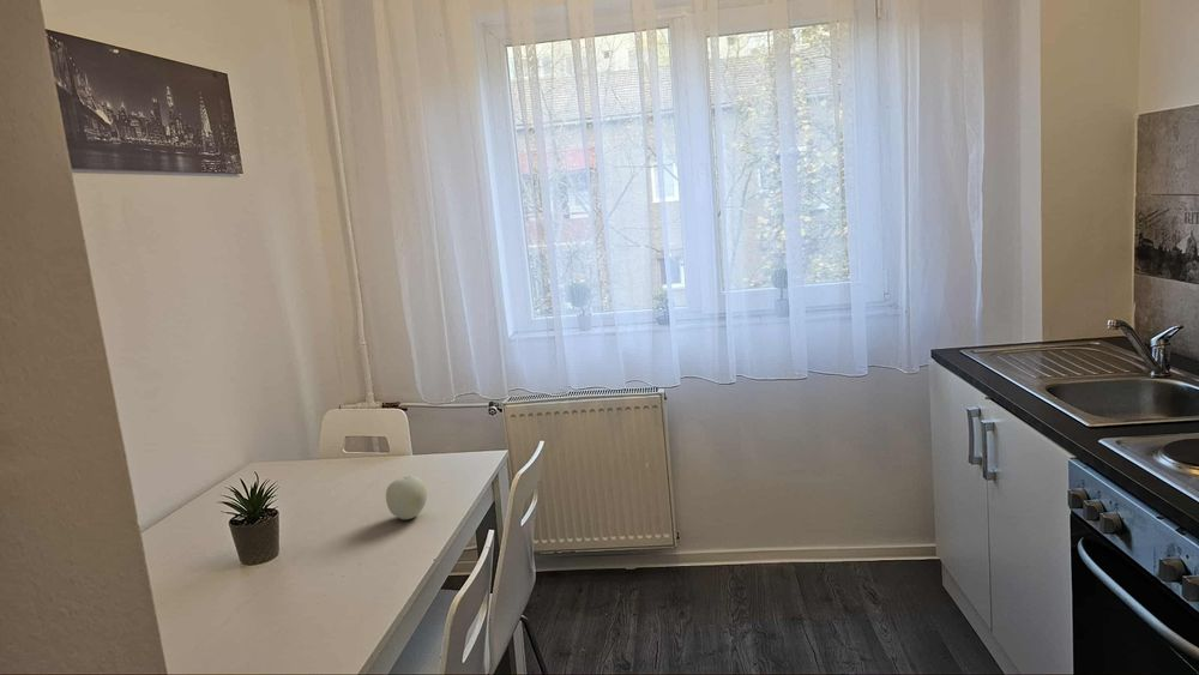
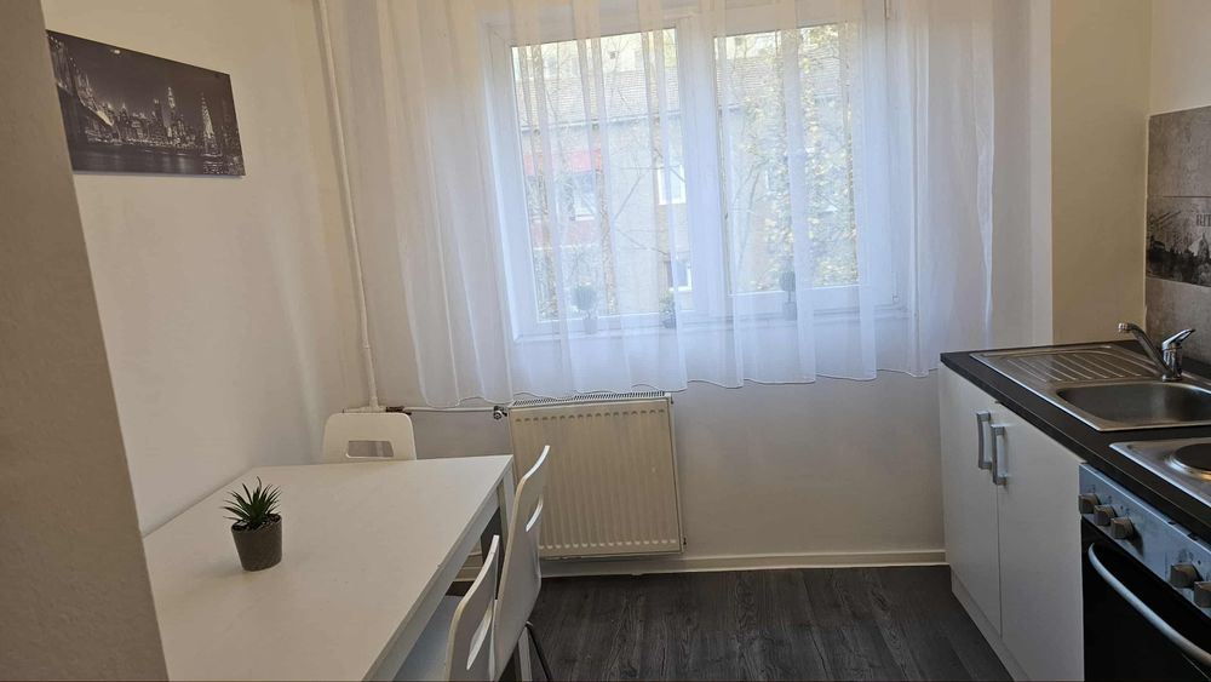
- fruit (406, 496)
